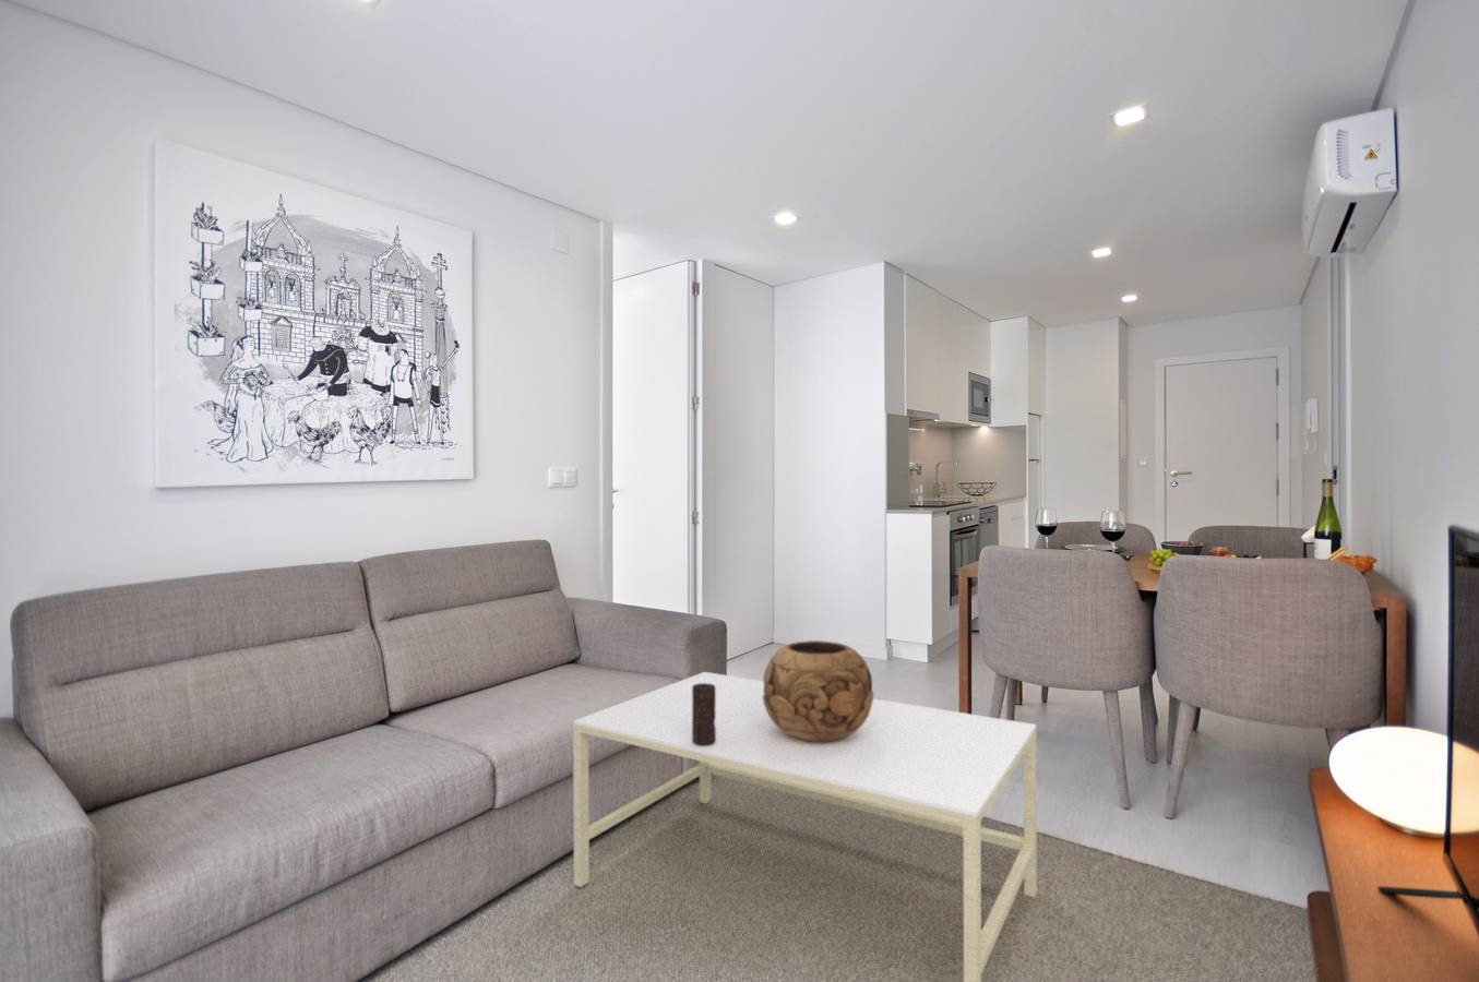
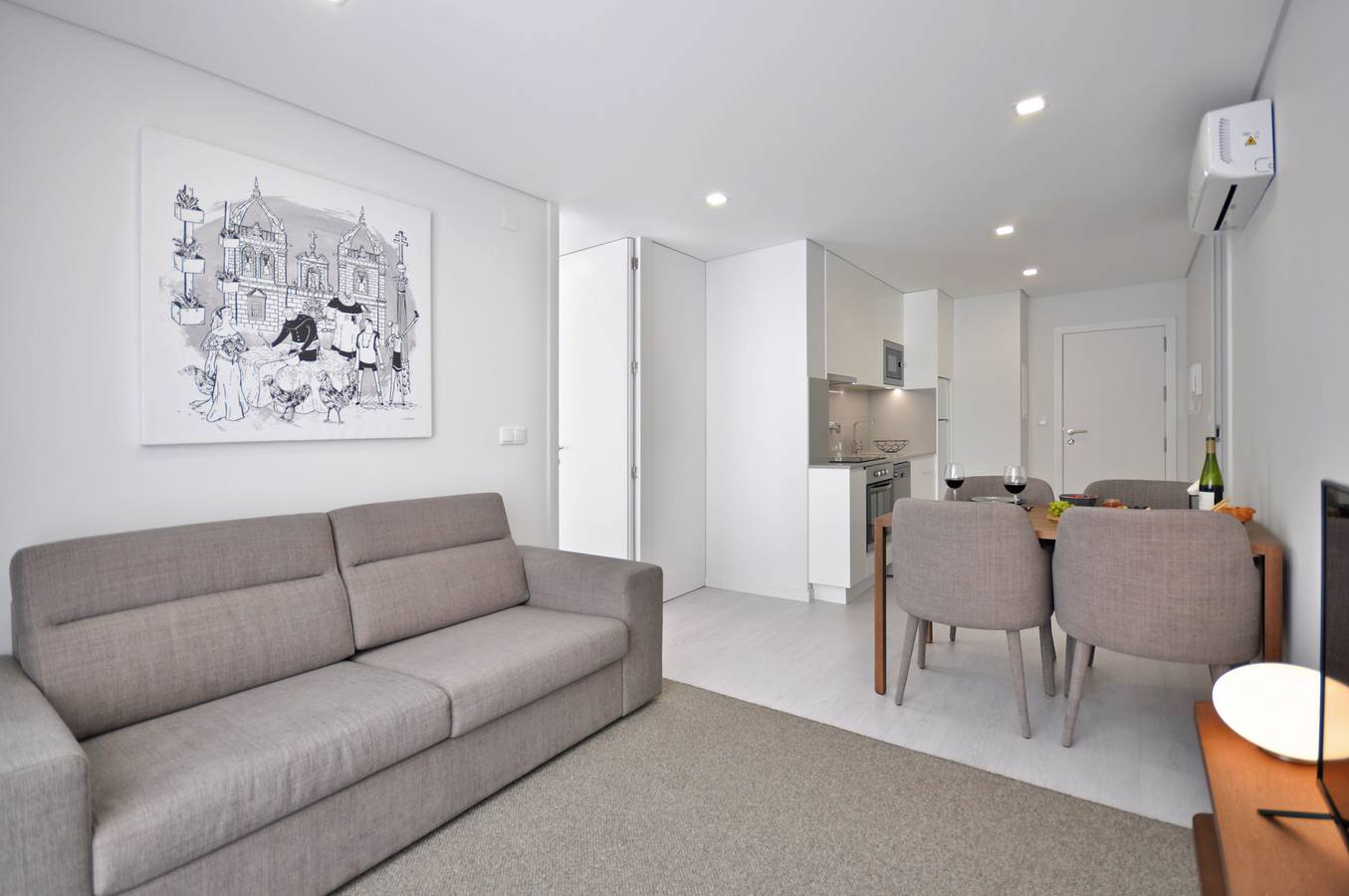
- decorative bowl (818, 689)
- candle (703, 712)
- coffee table (806, 797)
